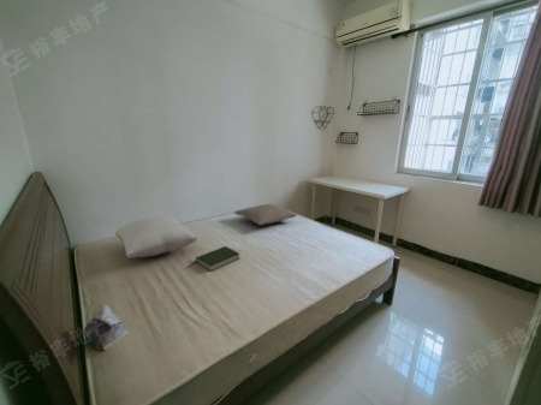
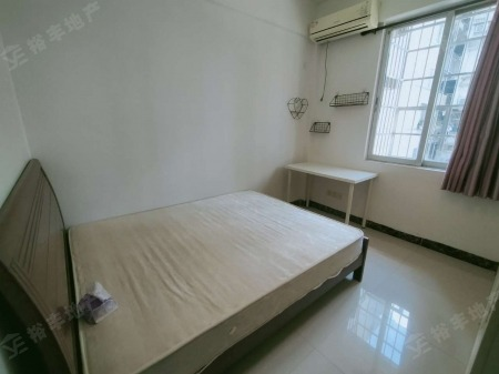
- pillow (155, 234)
- book (218, 257)
- pillow (264, 214)
